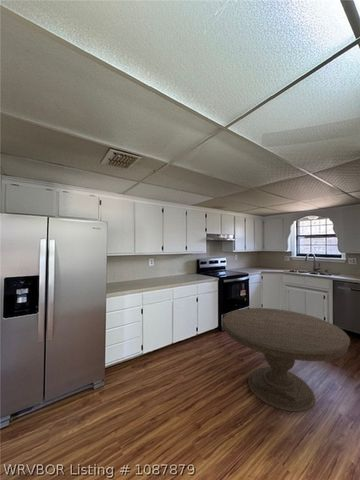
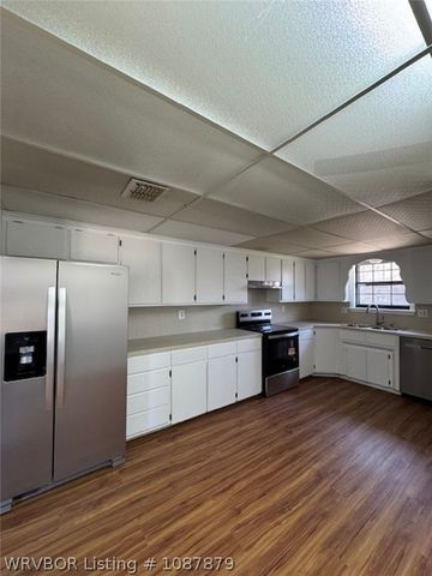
- dining table (279, 355)
